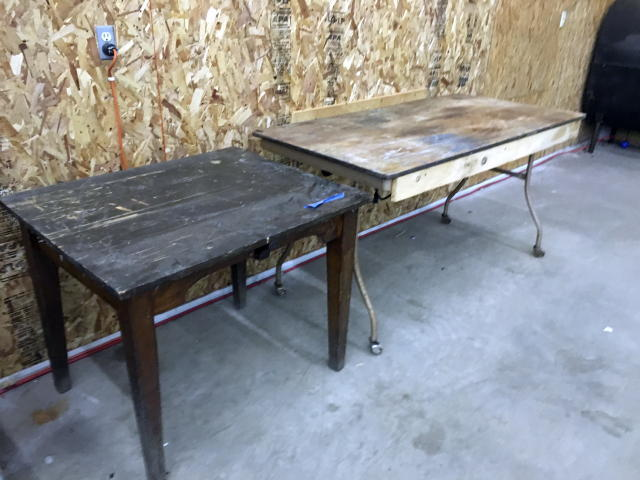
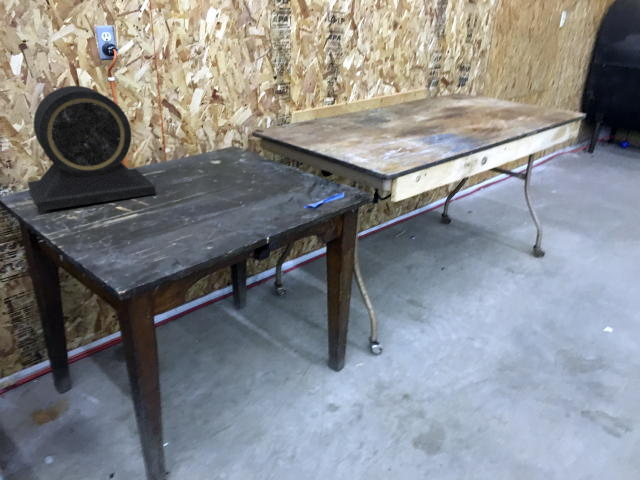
+ speaker (84, 142)
